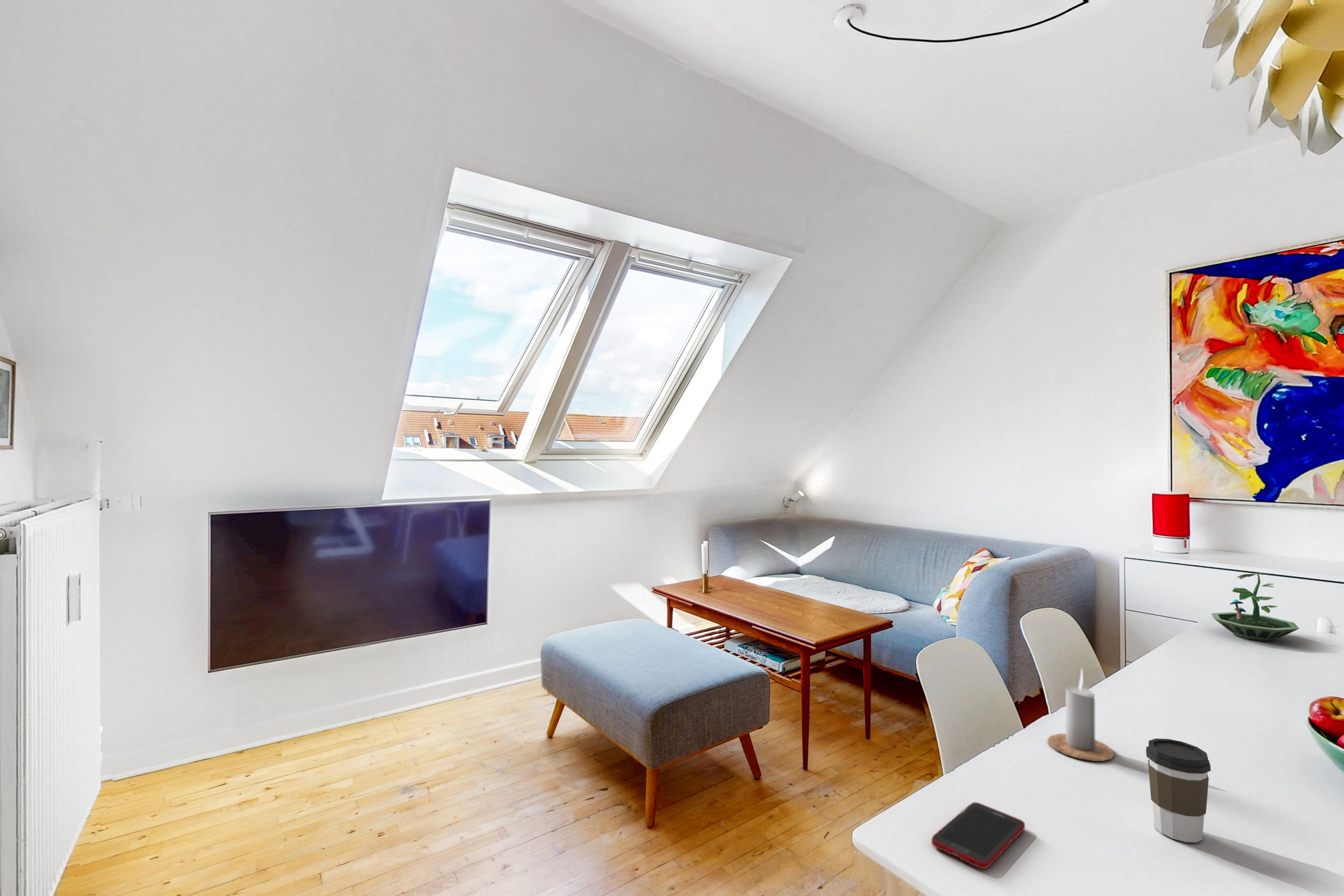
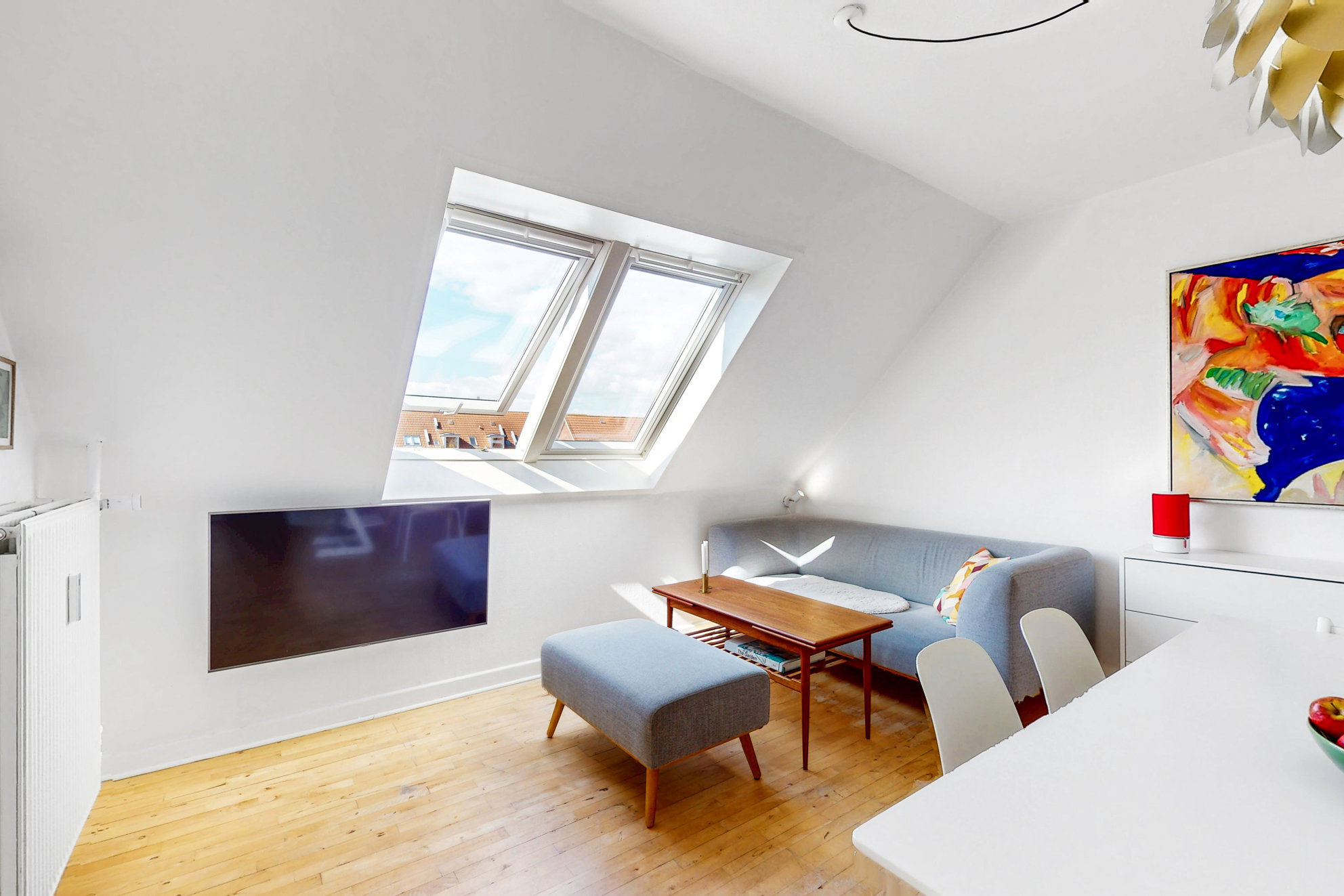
- terrarium (1256, 585)
- coffee cup (1177, 790)
- candle (1080, 707)
- cell phone (979, 833)
